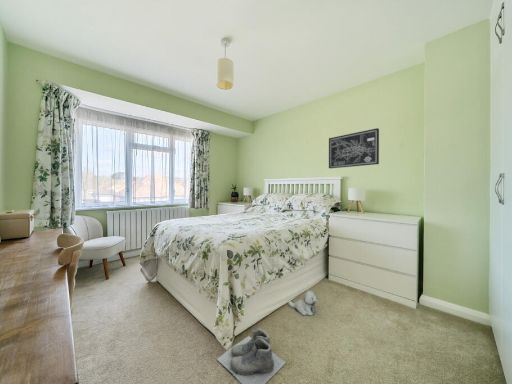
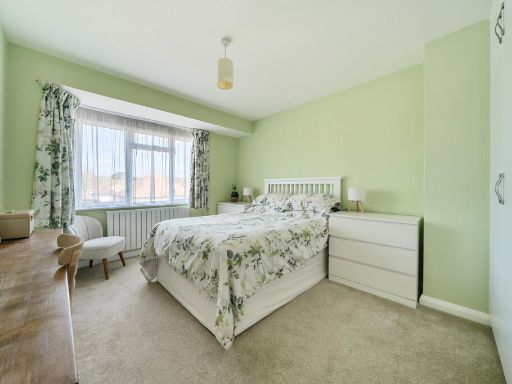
- wall art (351, 150)
- boots (251, 347)
- plush toy (303, 299)
